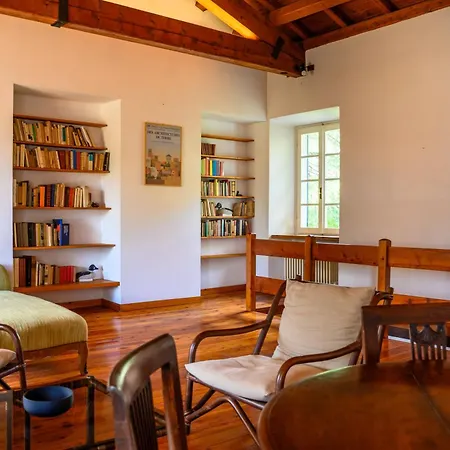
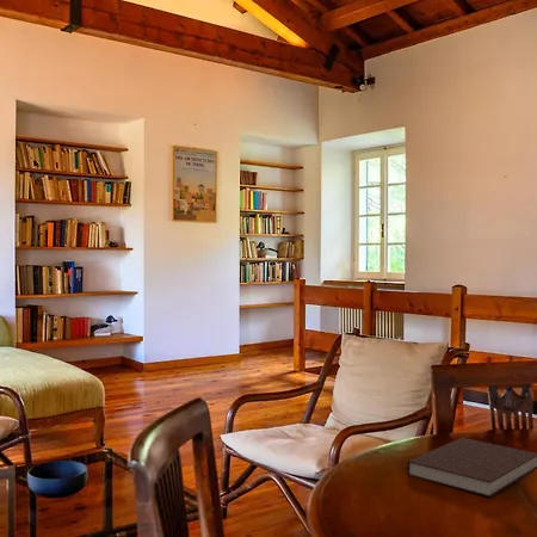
+ notebook (474, 464)
